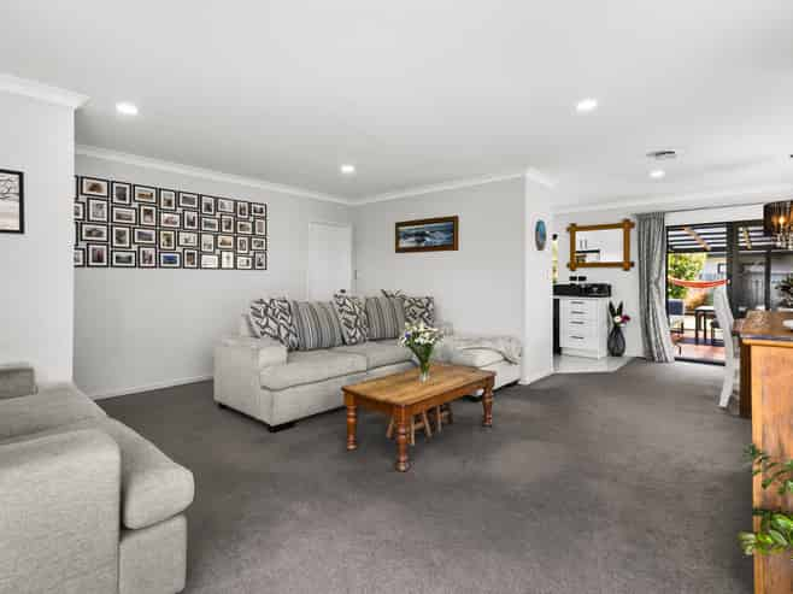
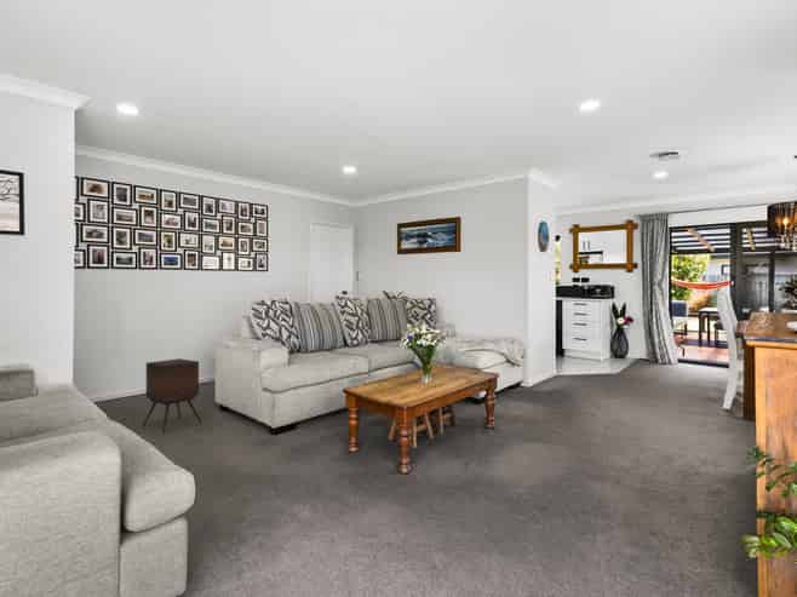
+ side table (172, 394)
